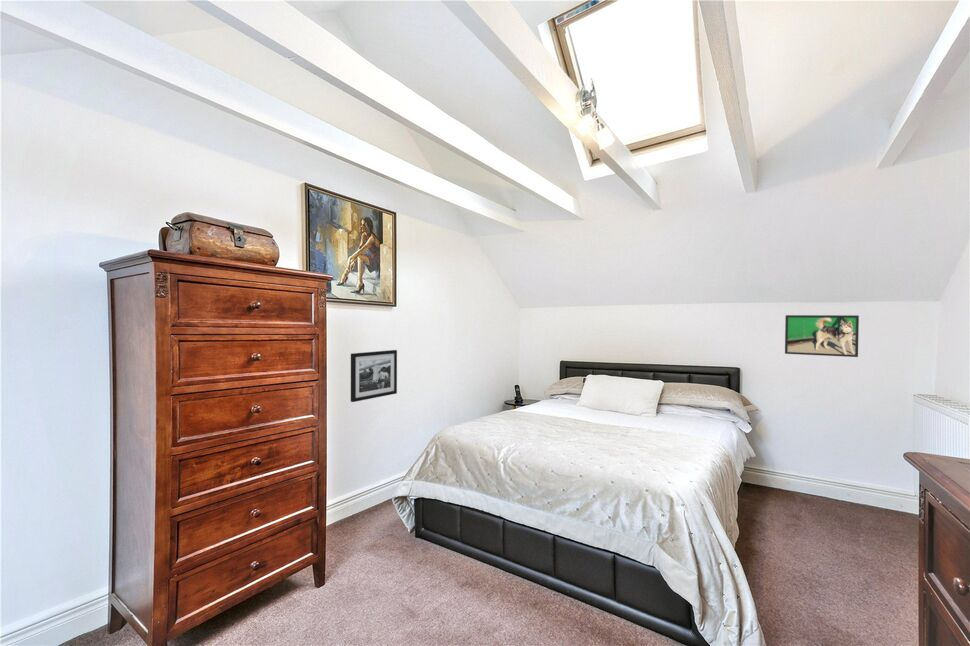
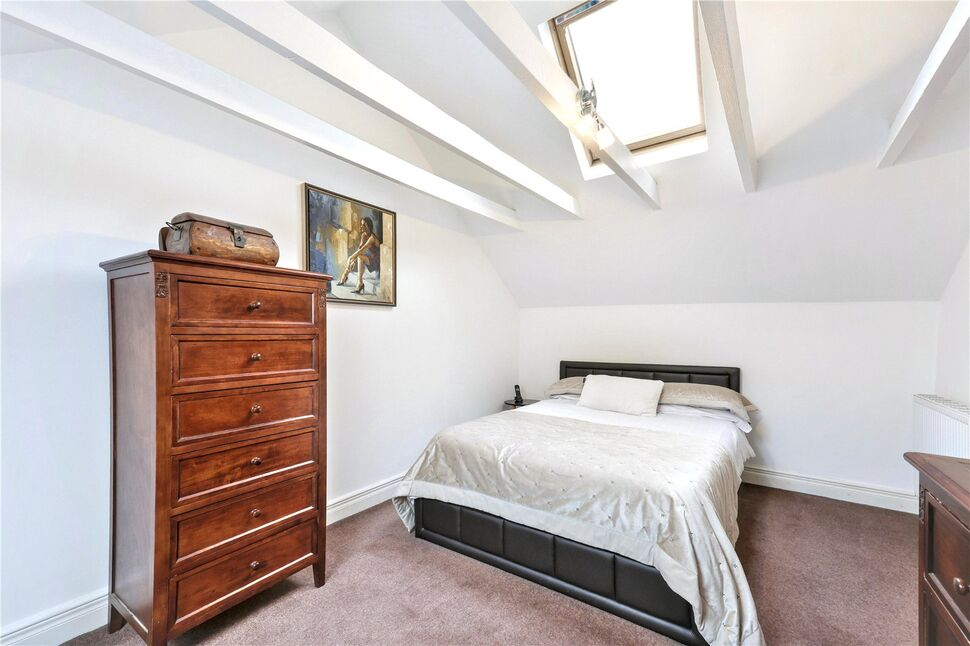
- picture frame (374, 374)
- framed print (820, 335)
